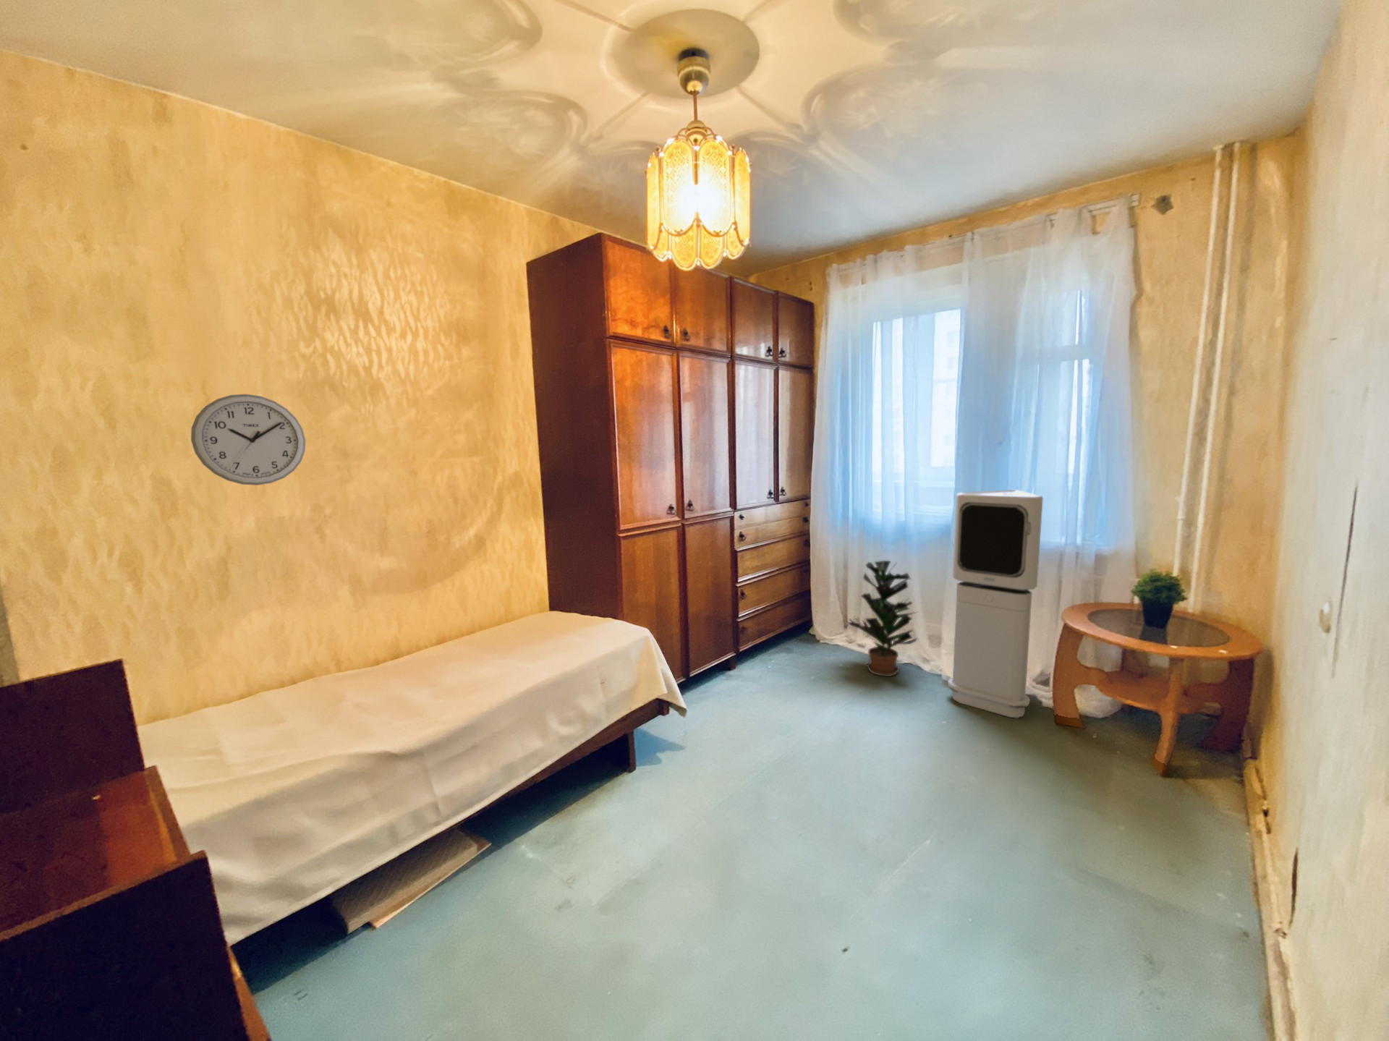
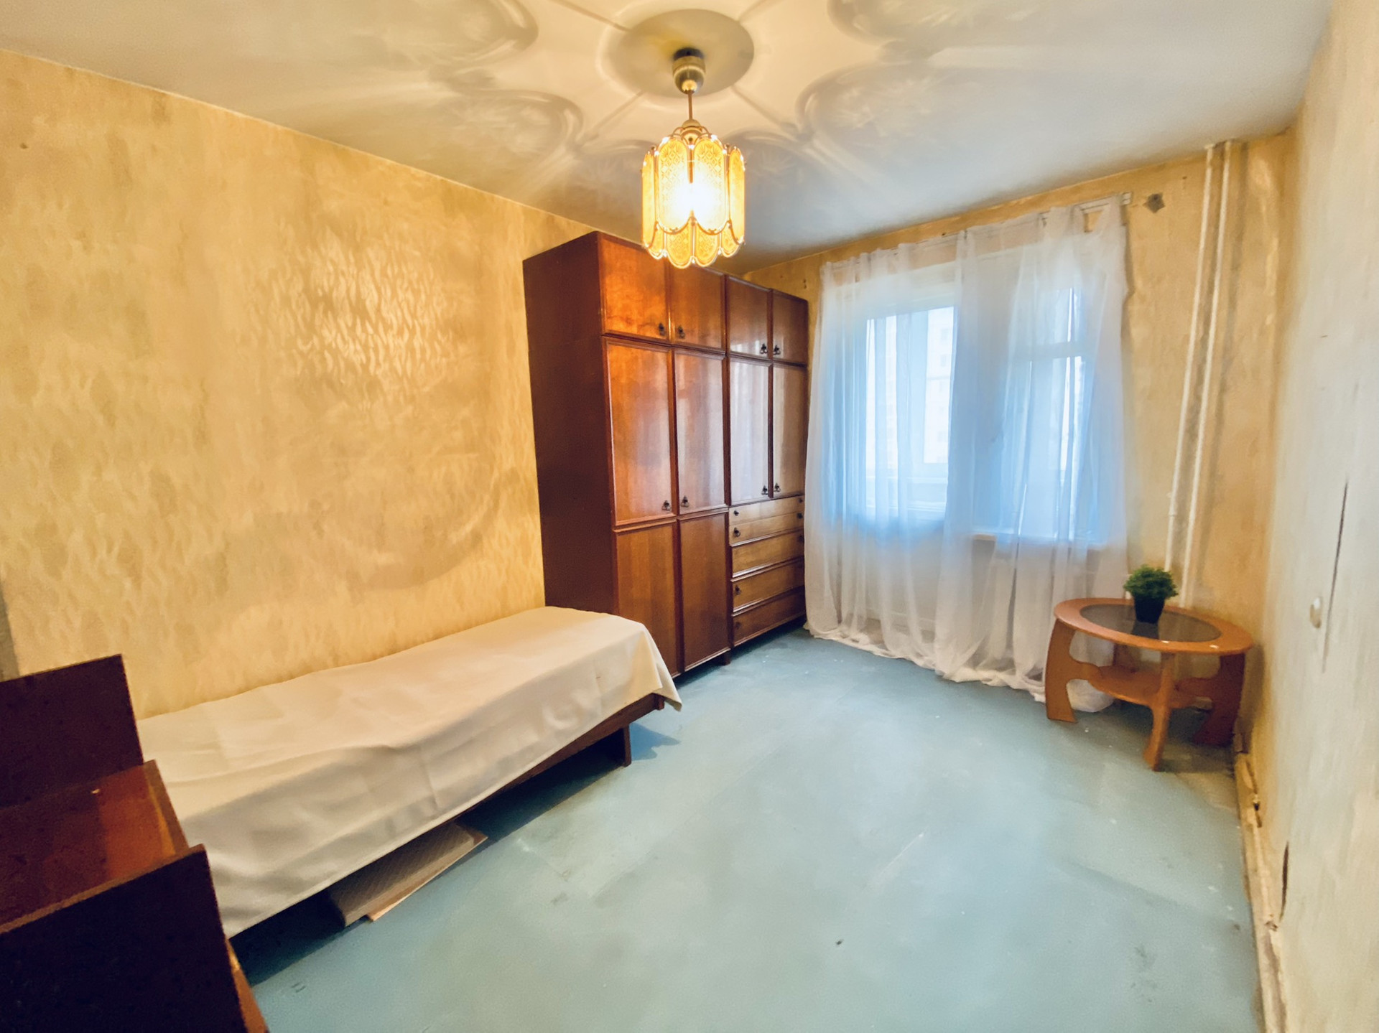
- potted plant (886, 616)
- wall clock (252, 440)
- air purifier (999, 597)
